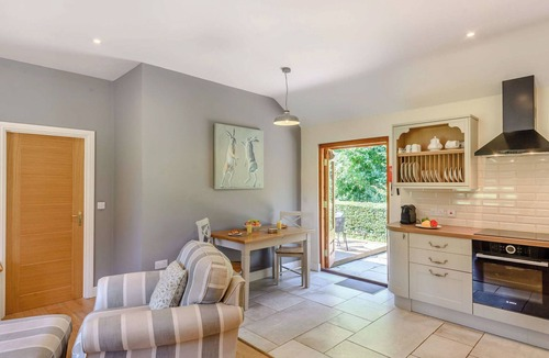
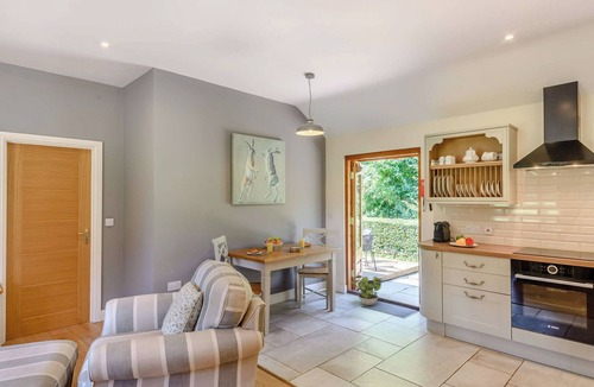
+ potted plant (366, 288)
